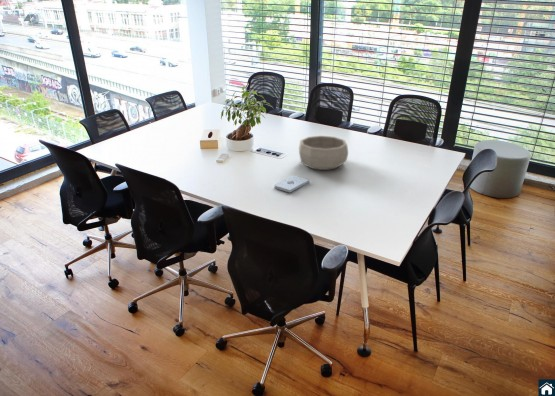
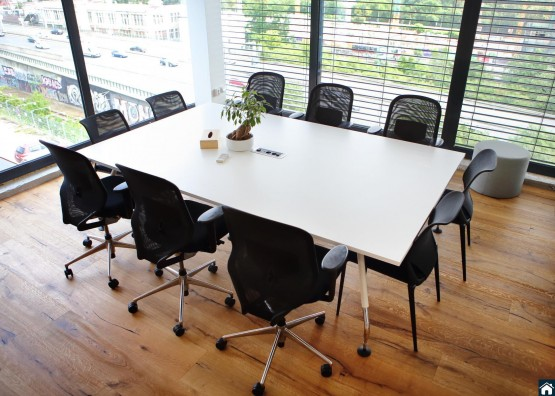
- decorative bowl (322, 153)
- notepad (291, 183)
